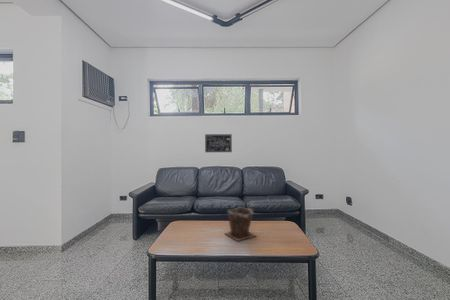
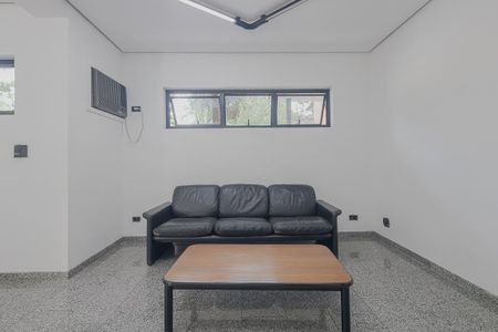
- wall art (218, 143)
- plant pot (240, 222)
